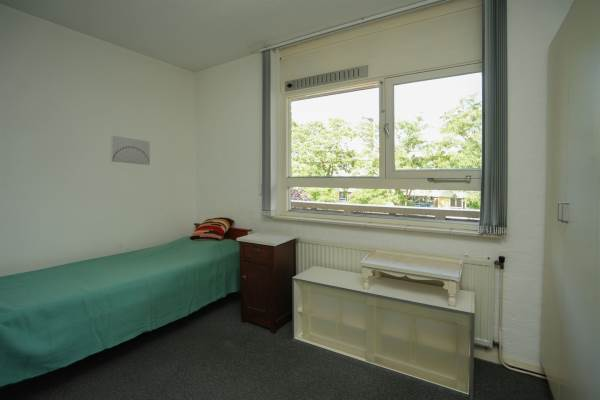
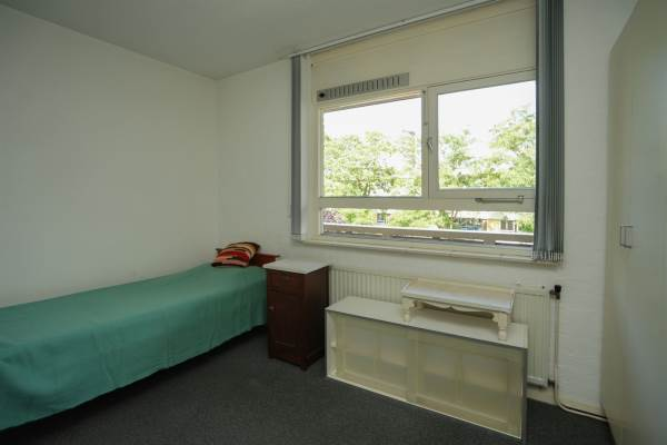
- wall art (131, 150)
